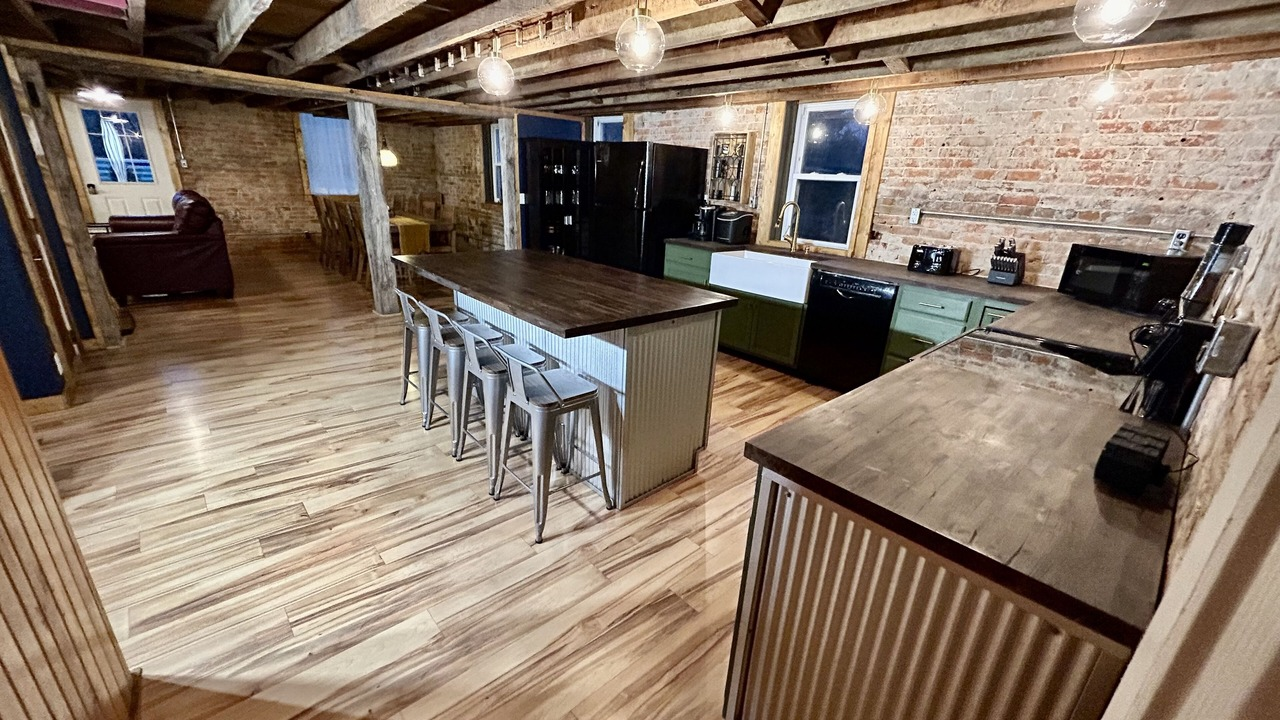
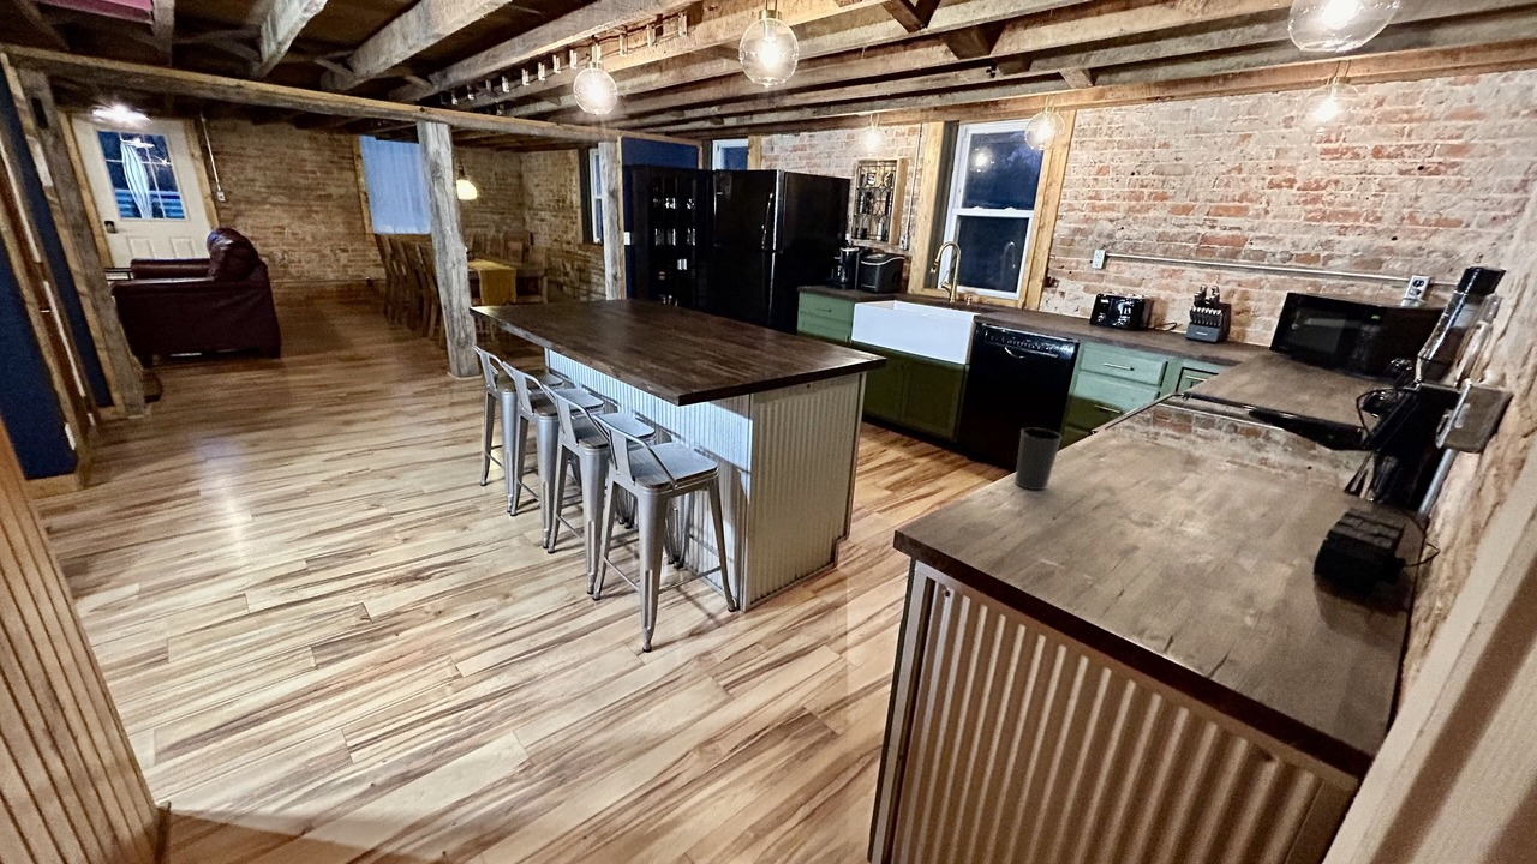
+ cup (1035, 460)
